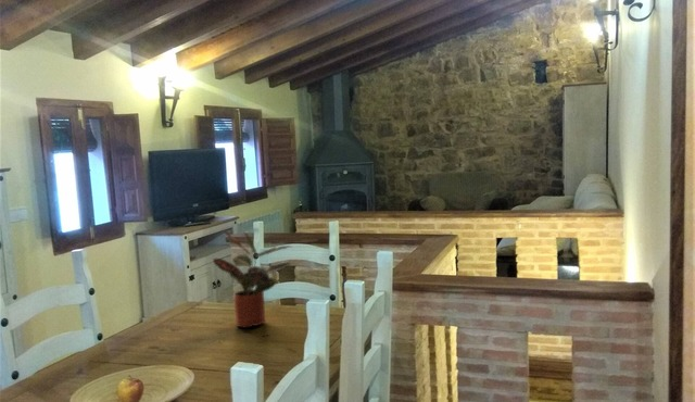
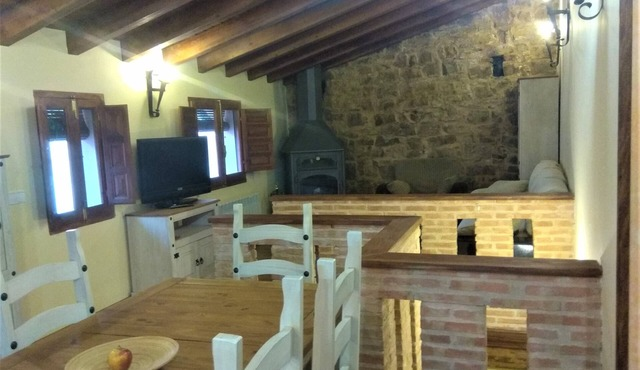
- potted plant (256, 275)
